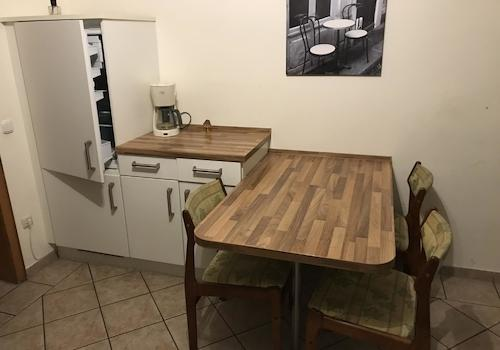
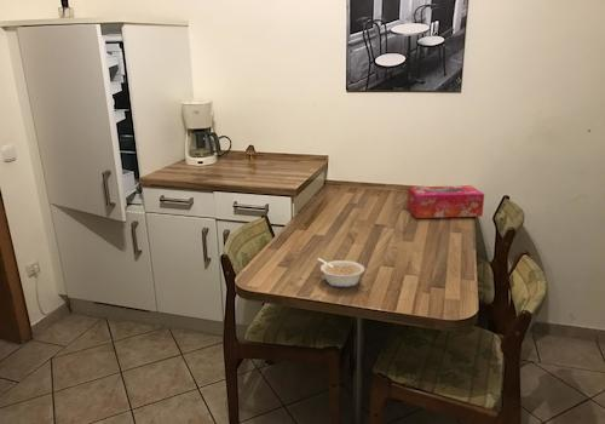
+ legume (340, 273)
+ tissue box (444, 201)
